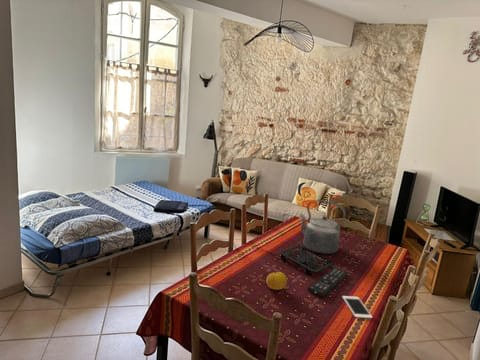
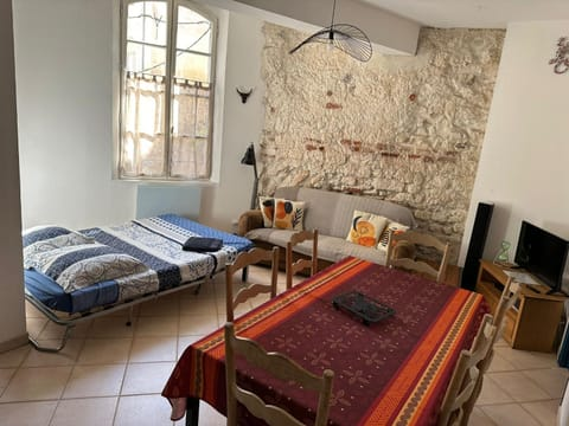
- cell phone (356, 306)
- remote control (328, 280)
- fruit (276, 280)
- kettle (320, 223)
